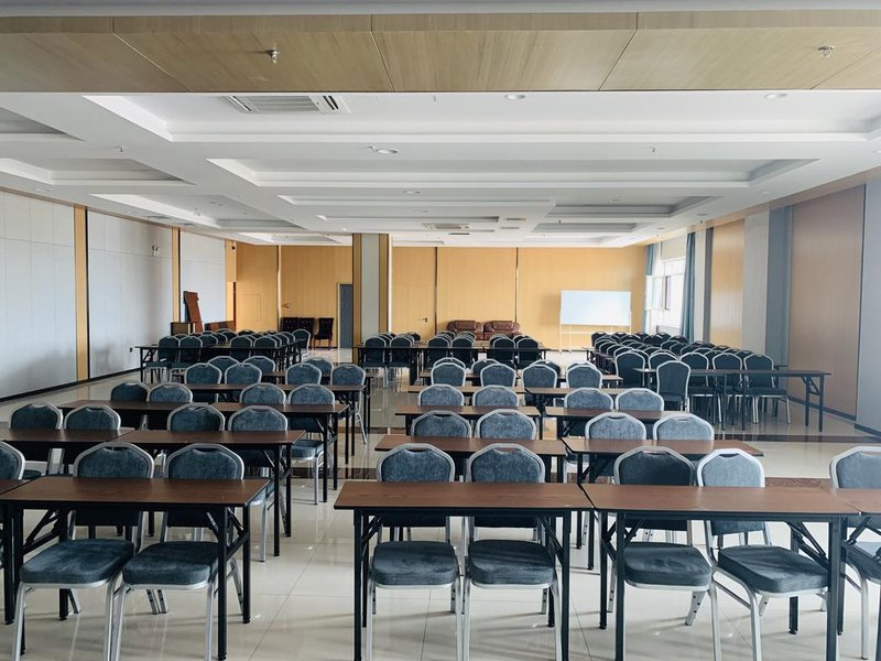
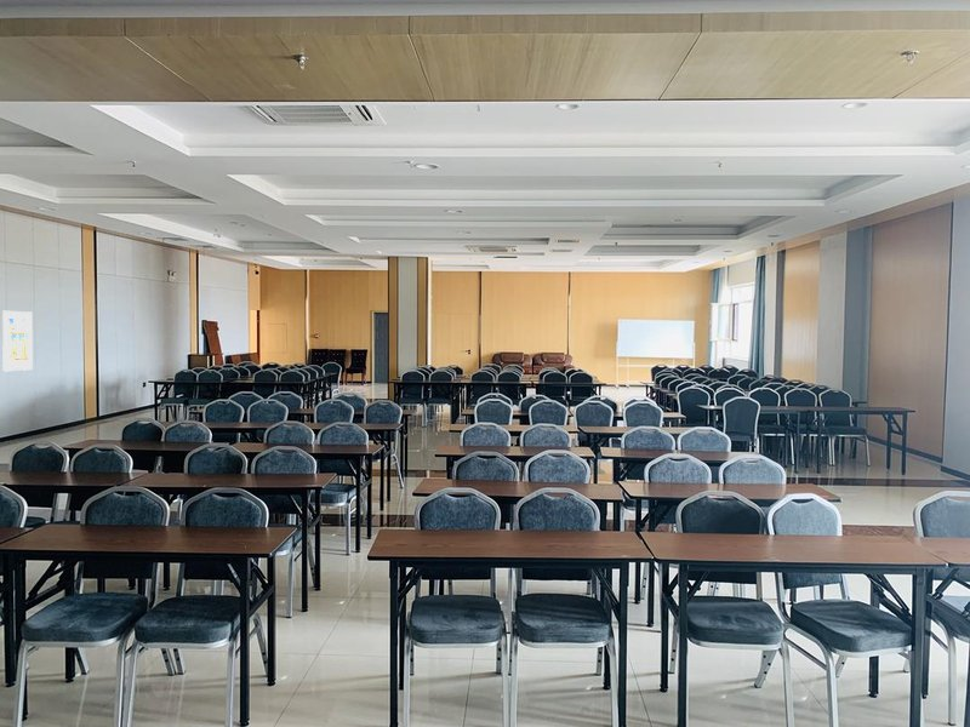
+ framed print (17, 340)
